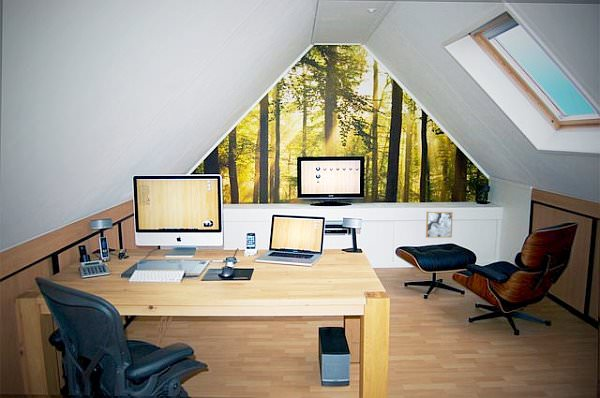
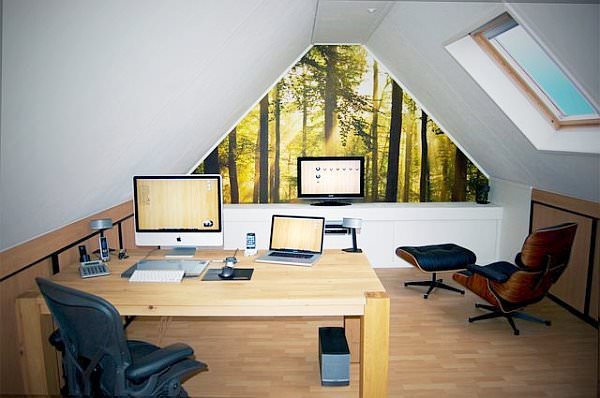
- wall art (439, 224)
